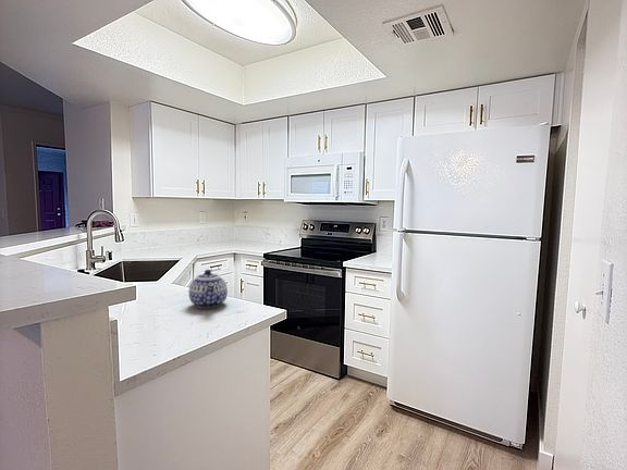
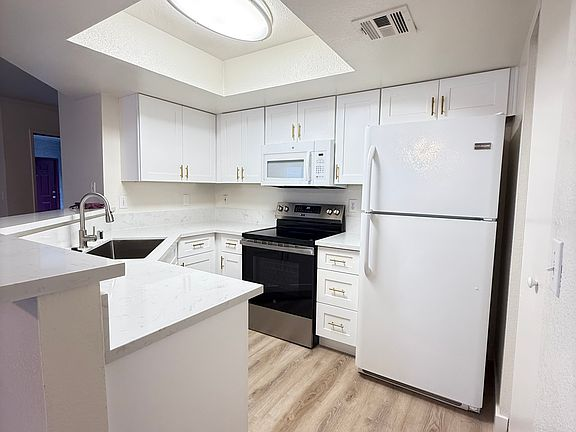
- teapot (208, 287)
